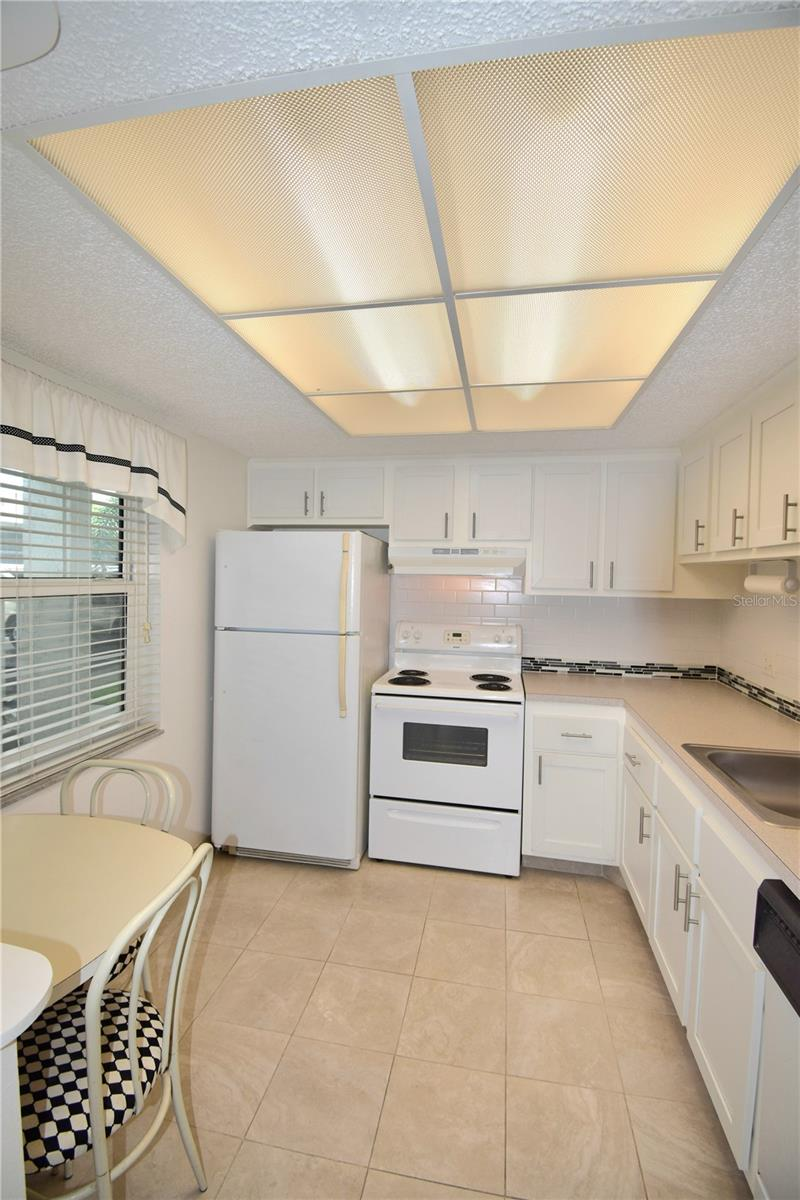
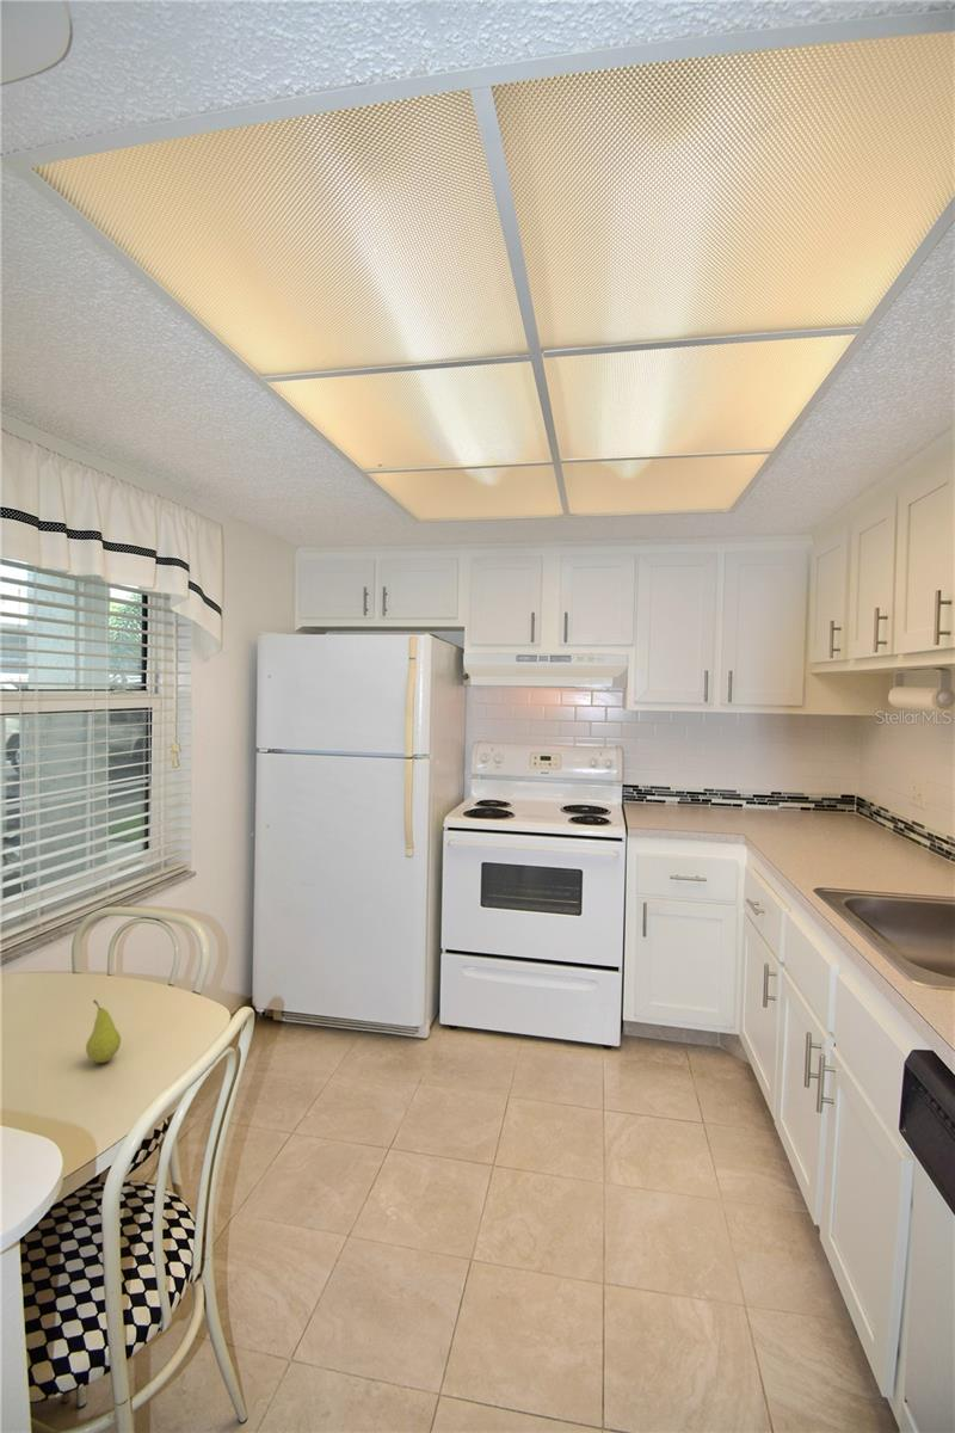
+ fruit (103, 1031)
